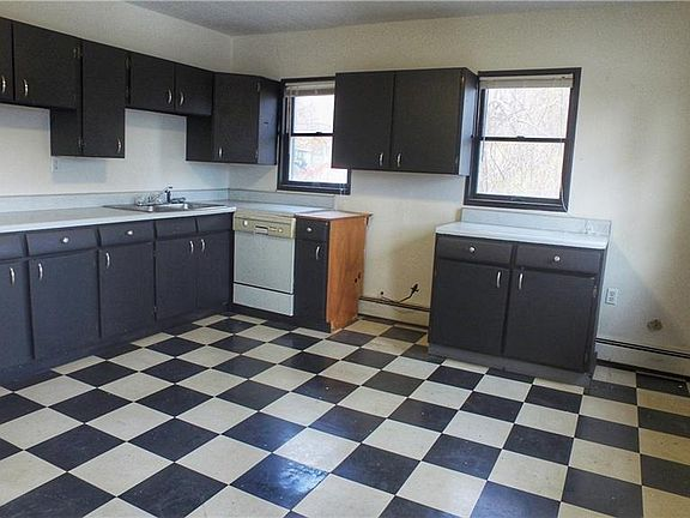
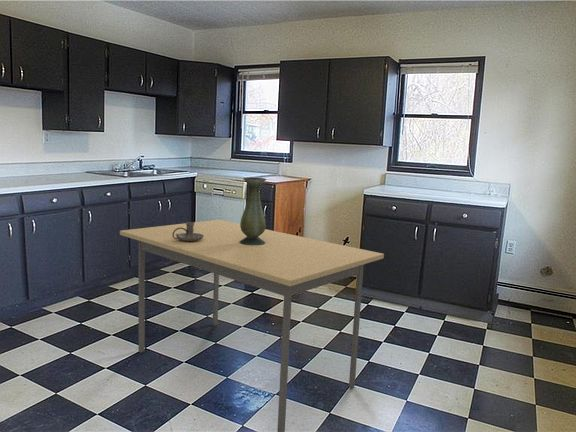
+ candle holder (187, 231)
+ dining table (248, 284)
+ vase (253, 210)
